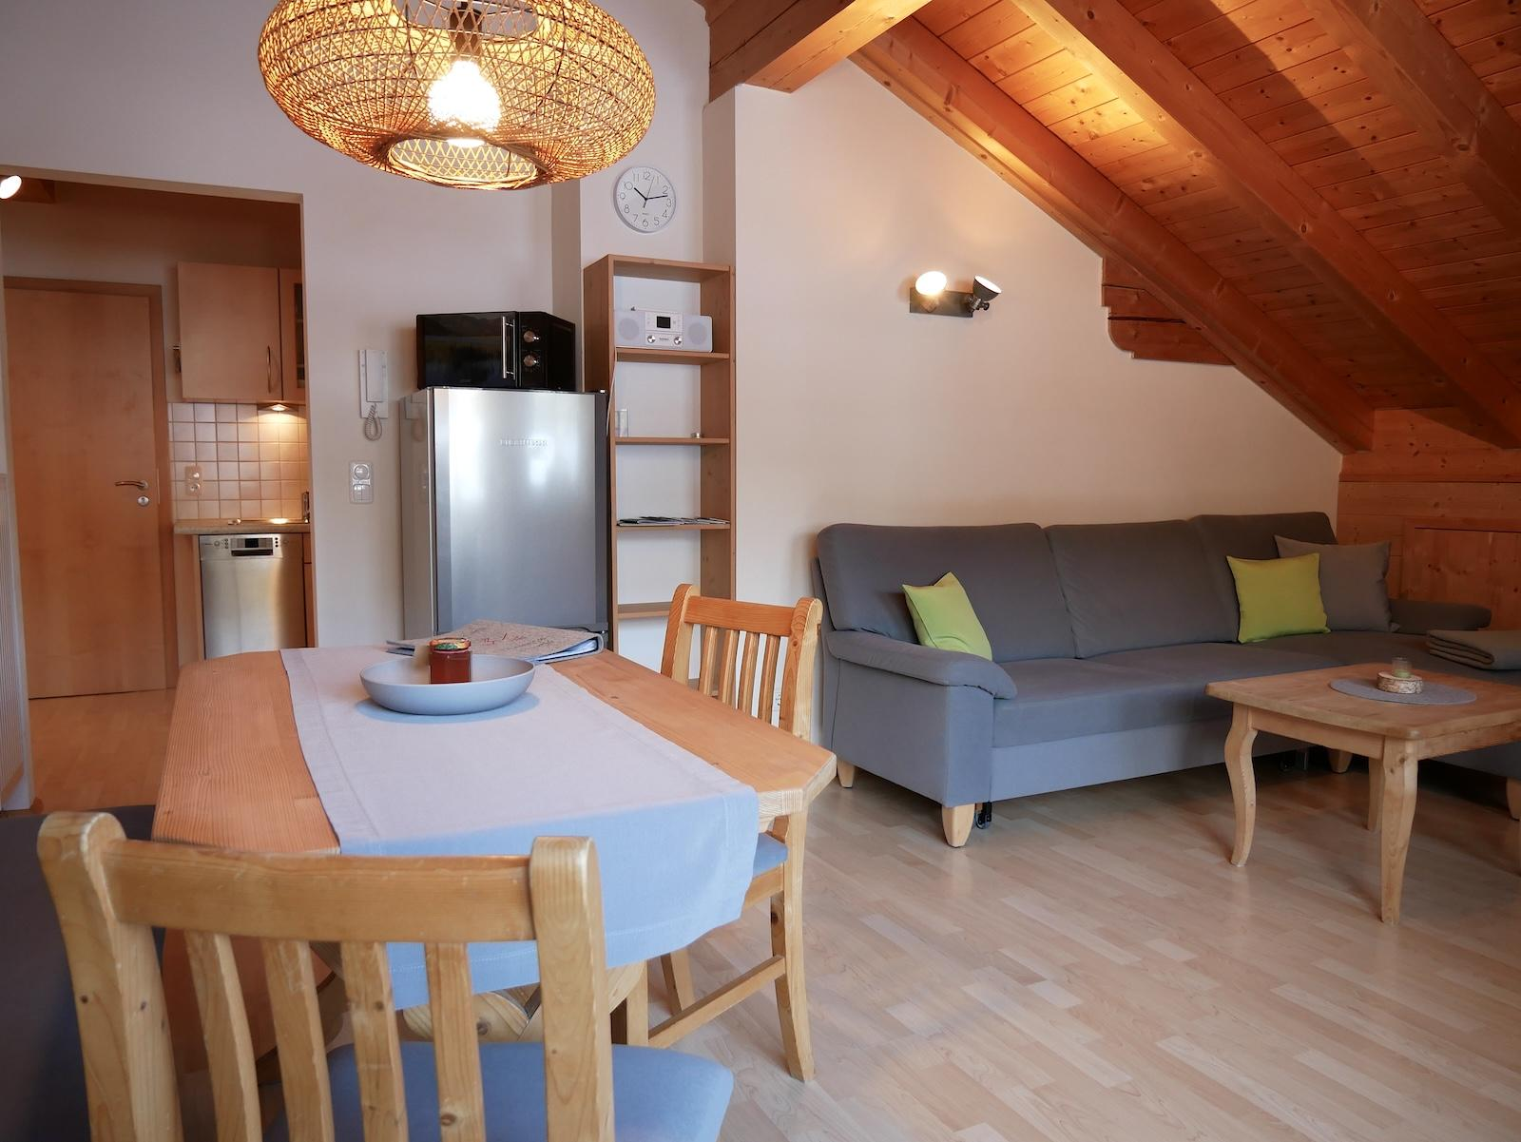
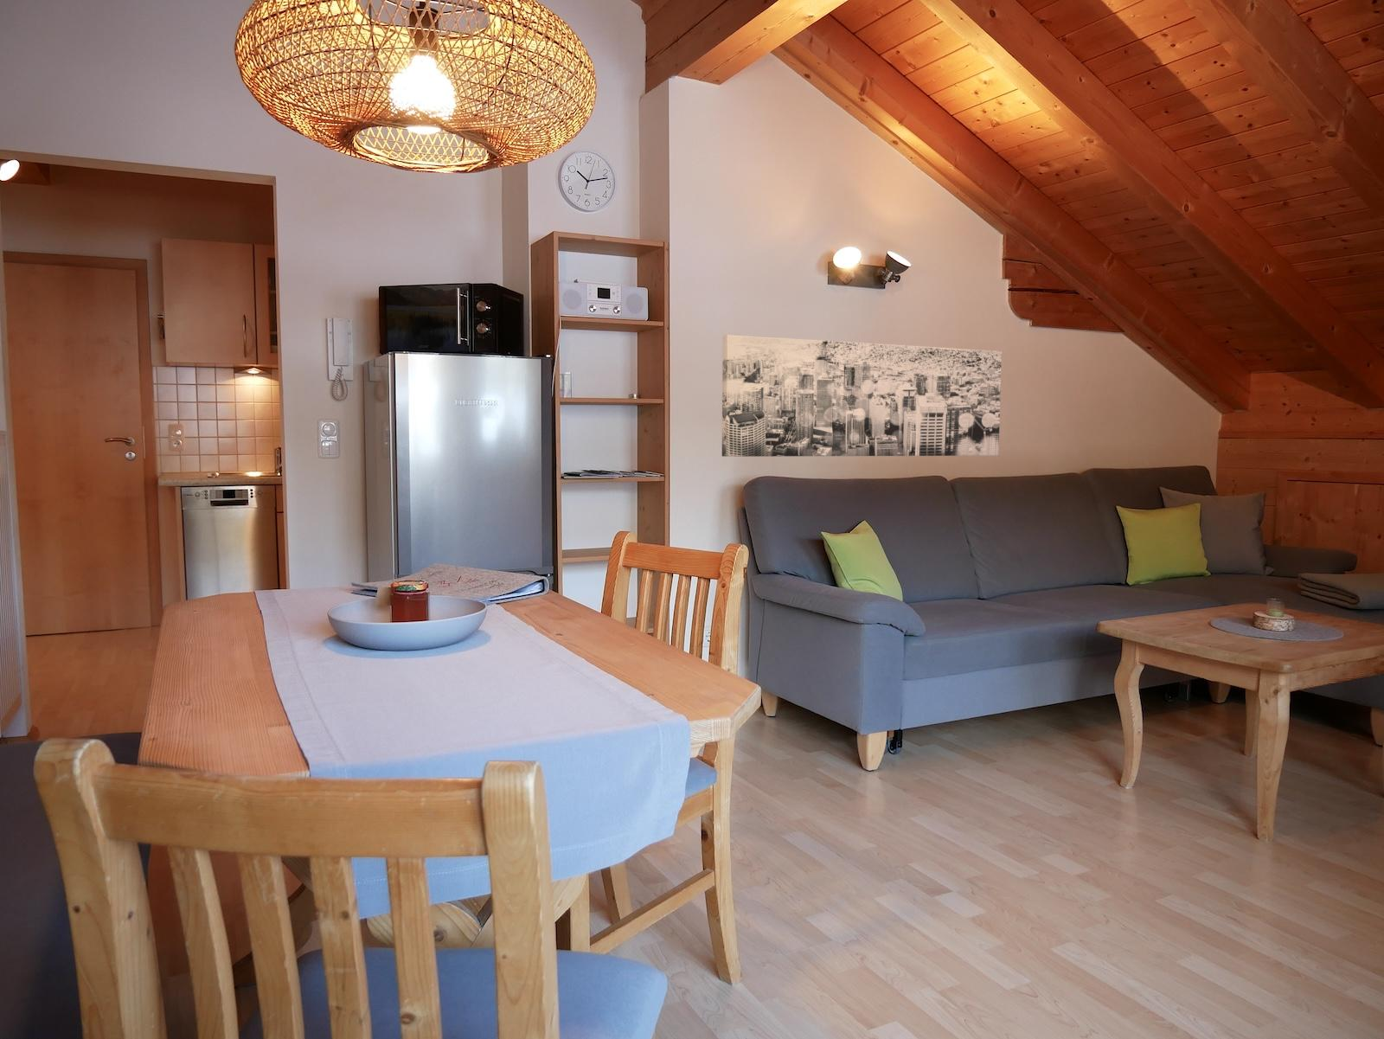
+ wall art (871, 399)
